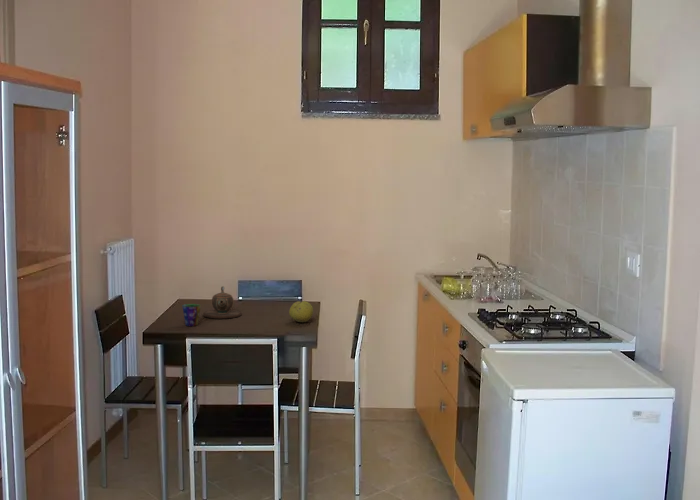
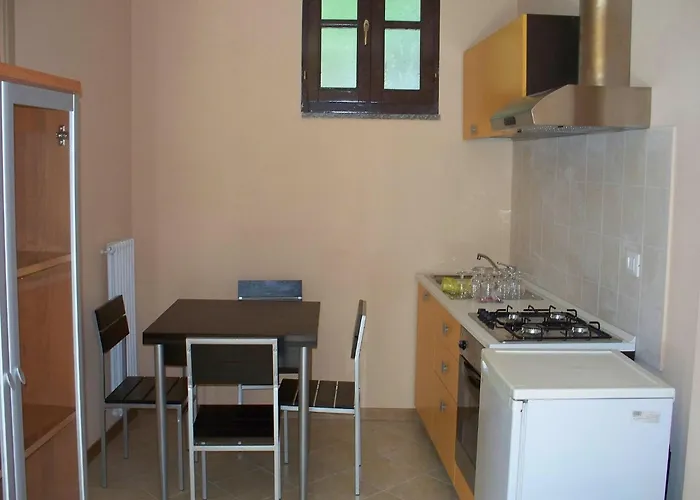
- cup (192, 315)
- teapot (222, 300)
- fruit (301, 311)
